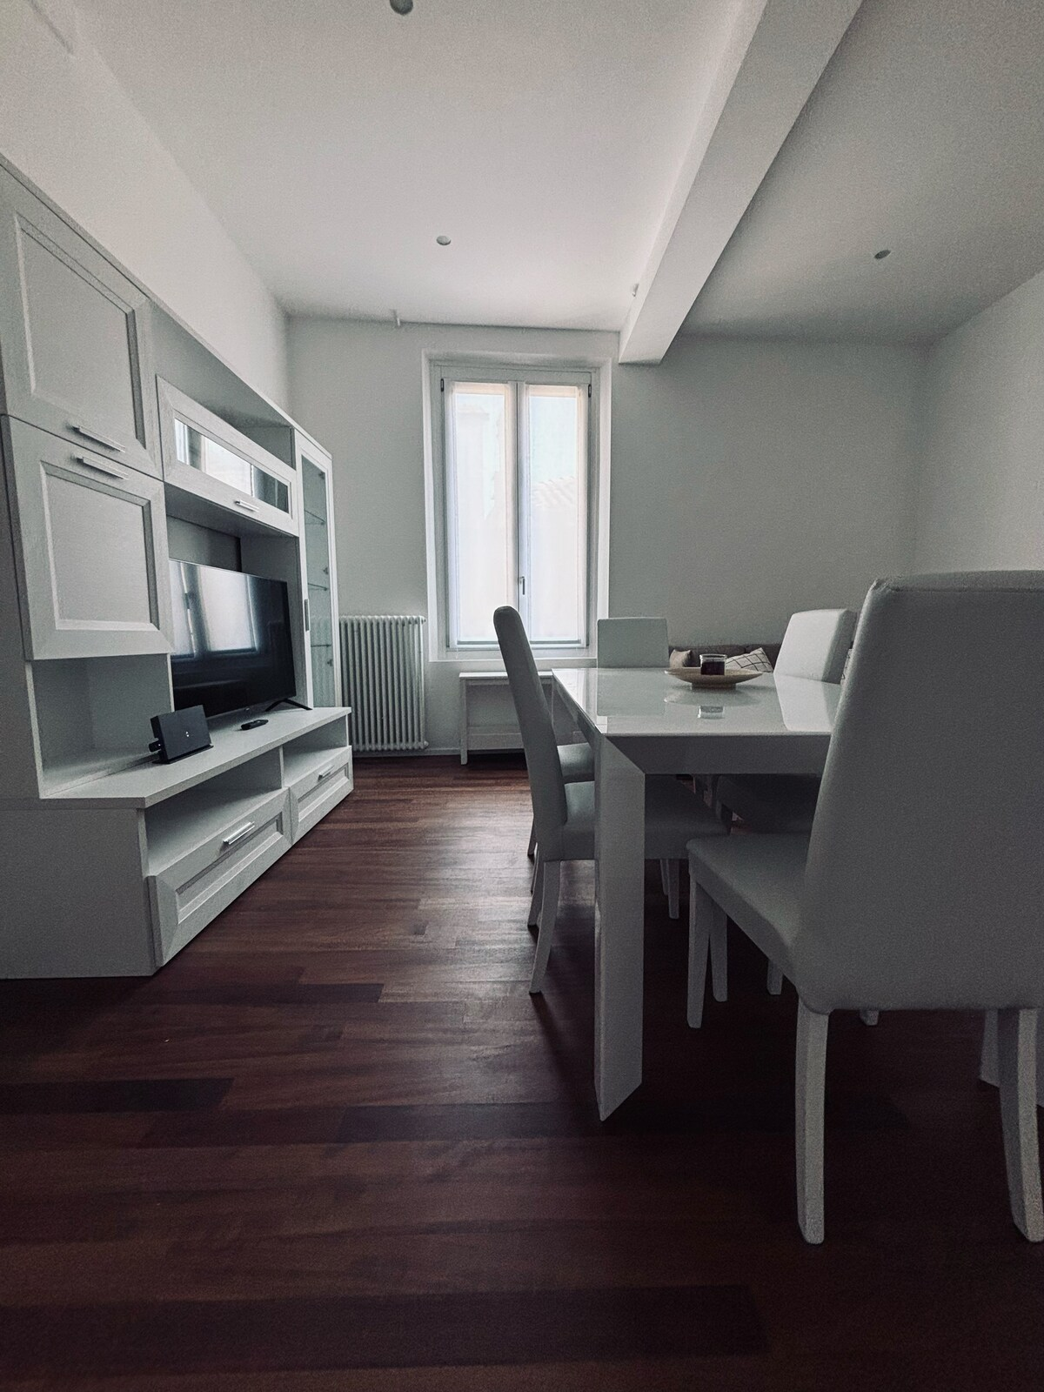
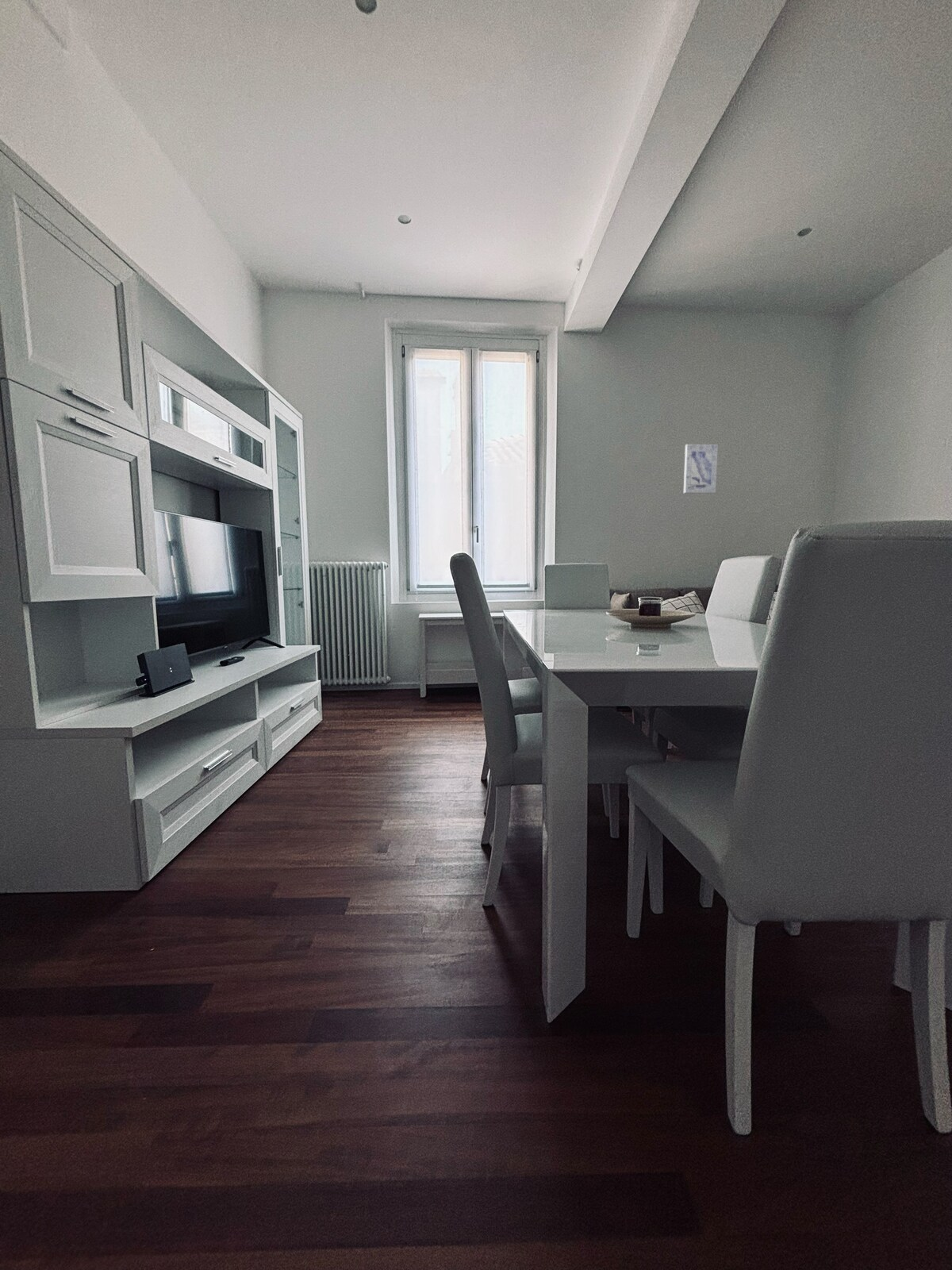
+ wall art (700, 468)
